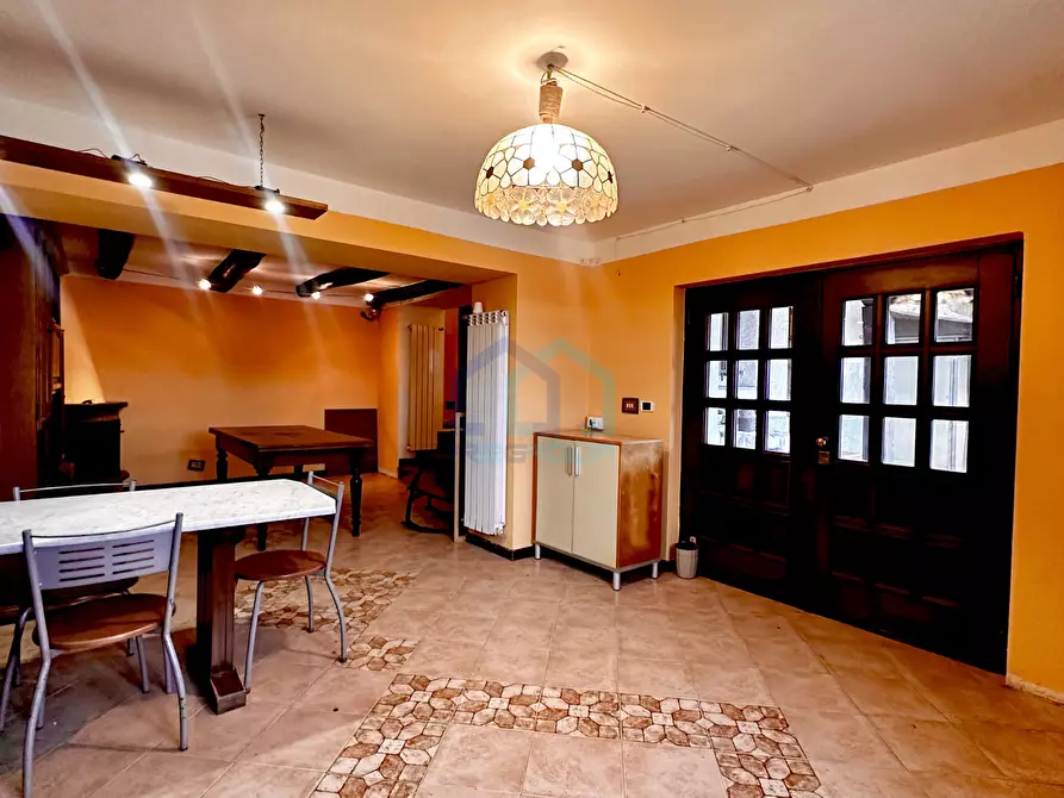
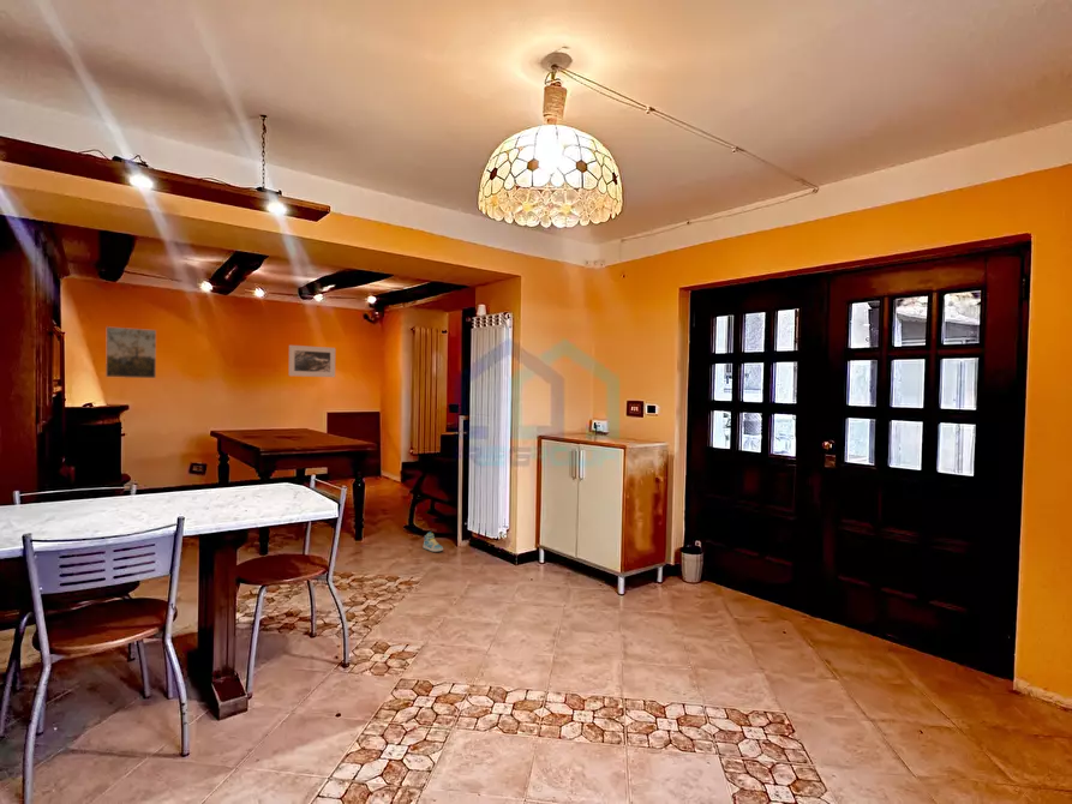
+ sneaker (432, 541)
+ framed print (312, 361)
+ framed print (131, 353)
